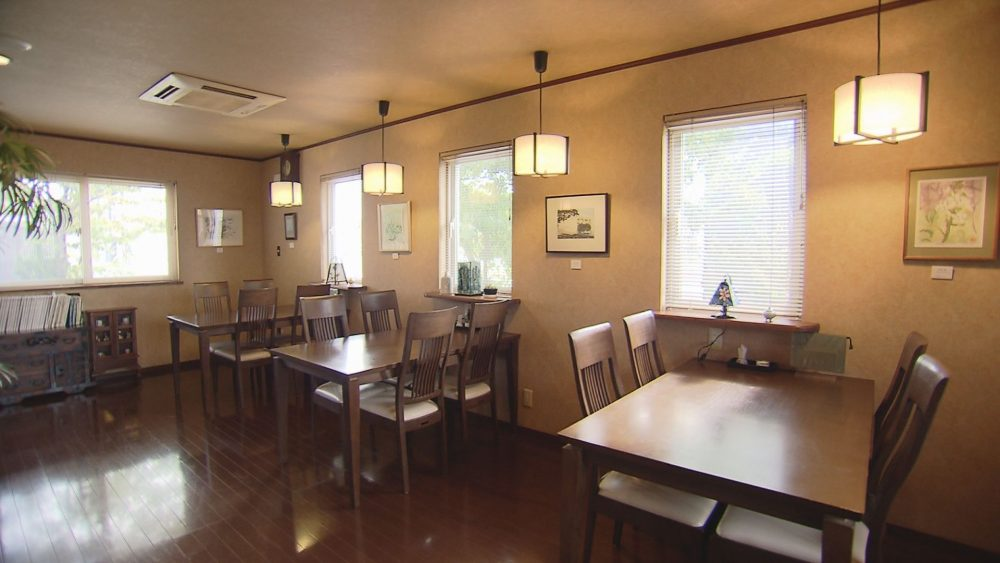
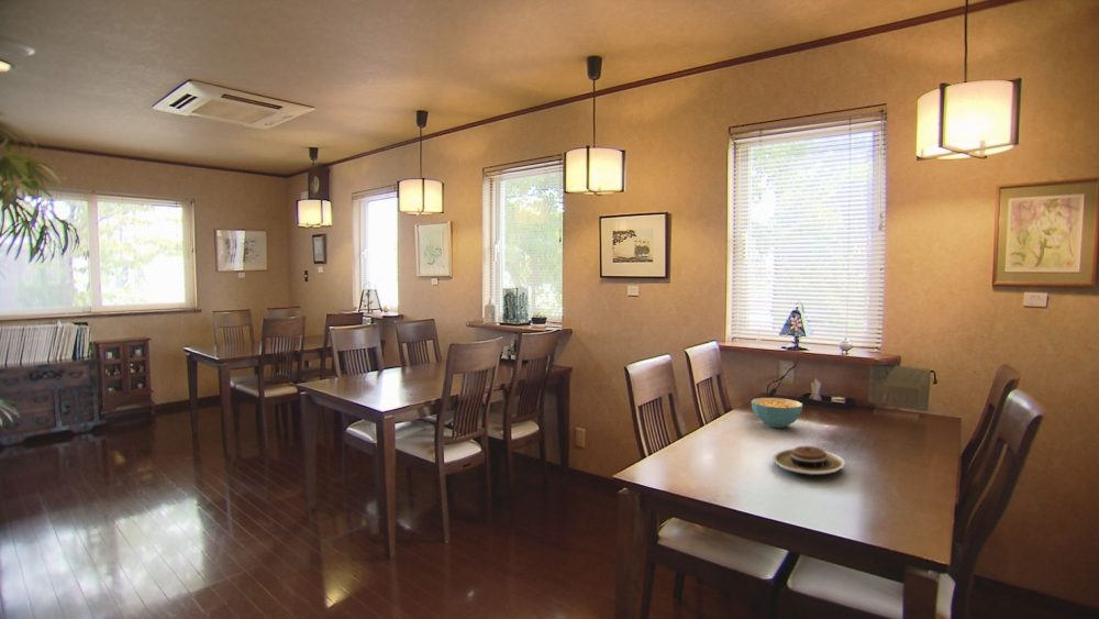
+ cereal bowl (776, 413)
+ plate (808, 457)
